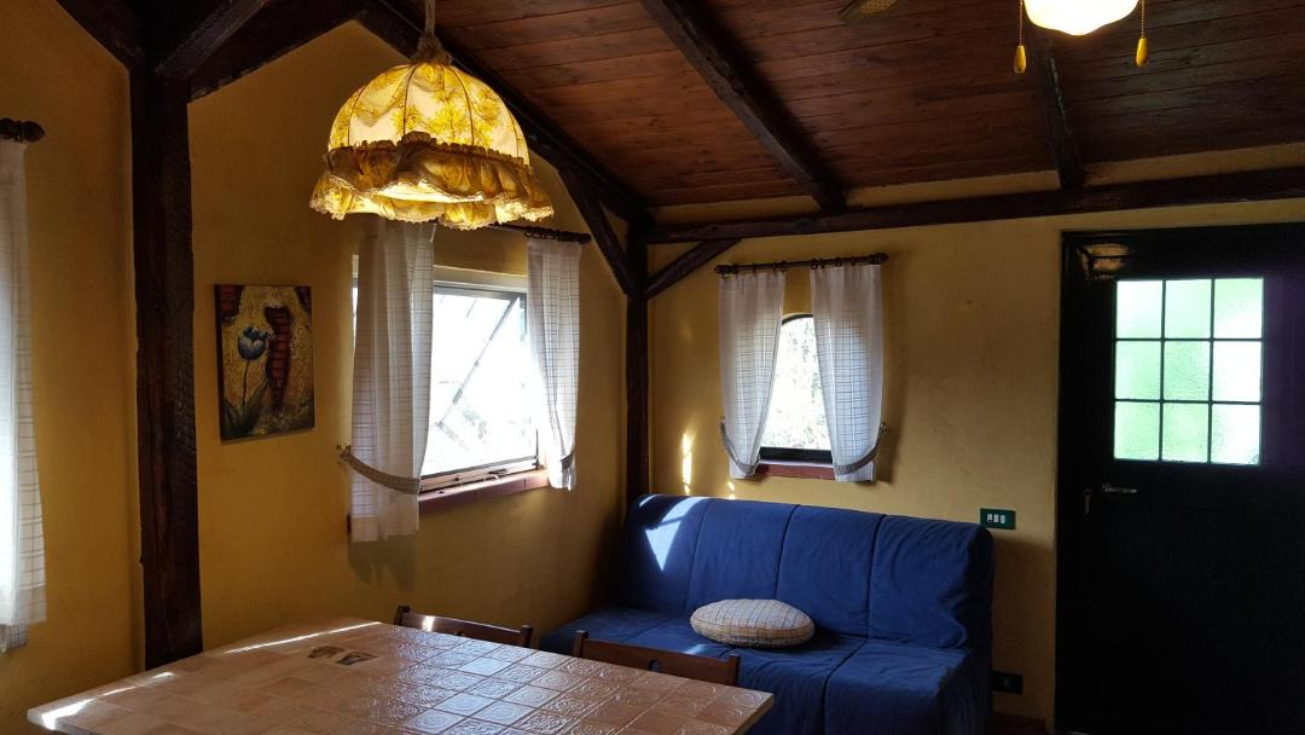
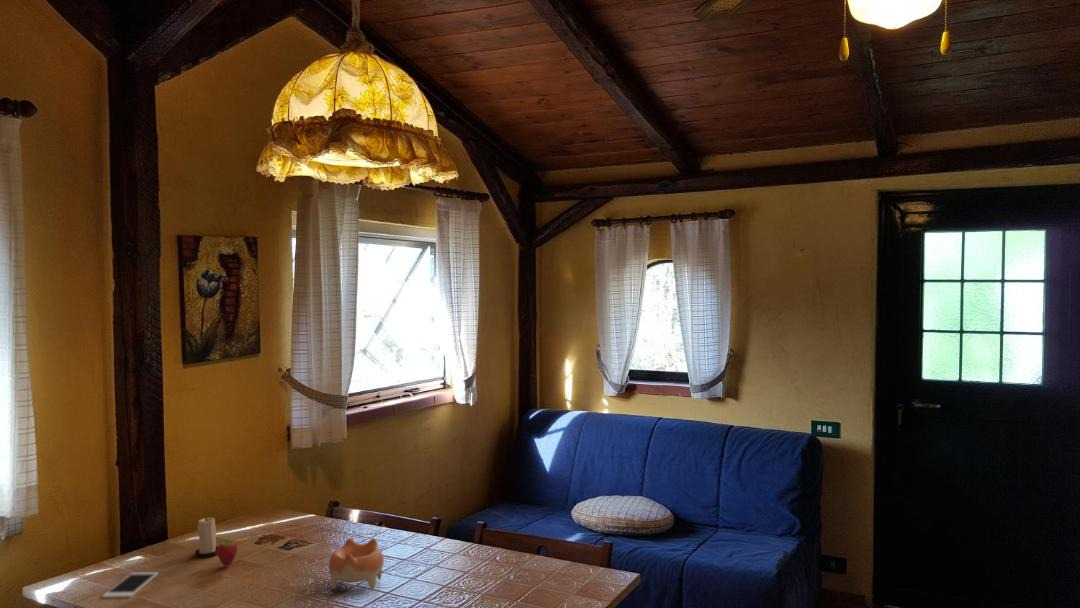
+ fruit (227, 552)
+ bowl (357, 563)
+ candle (207, 534)
+ cell phone (131, 584)
